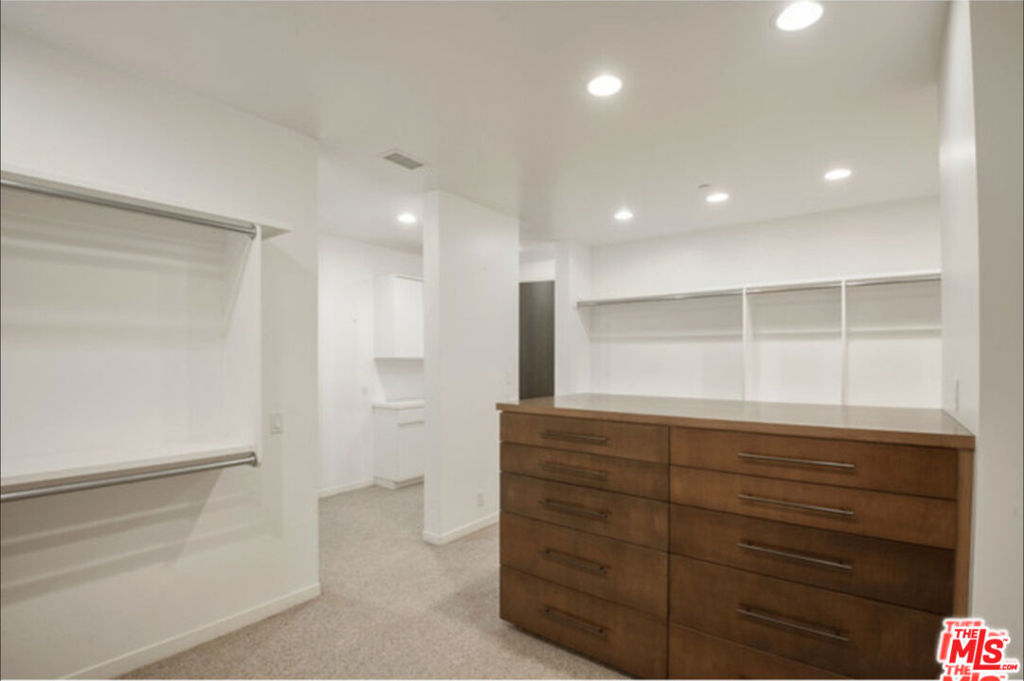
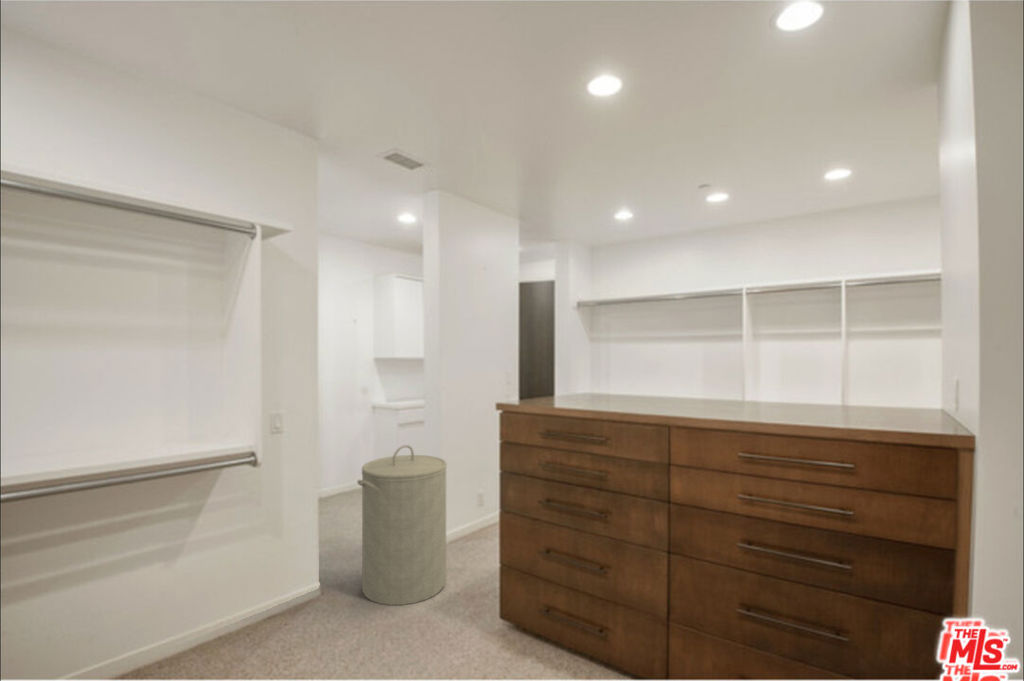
+ laundry hamper (405, 514)
